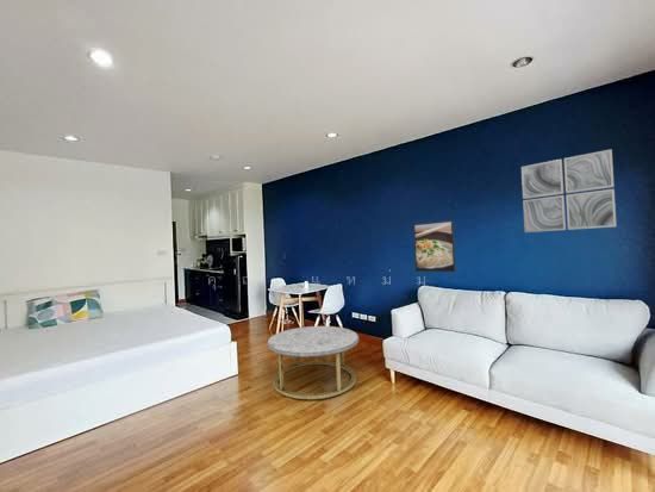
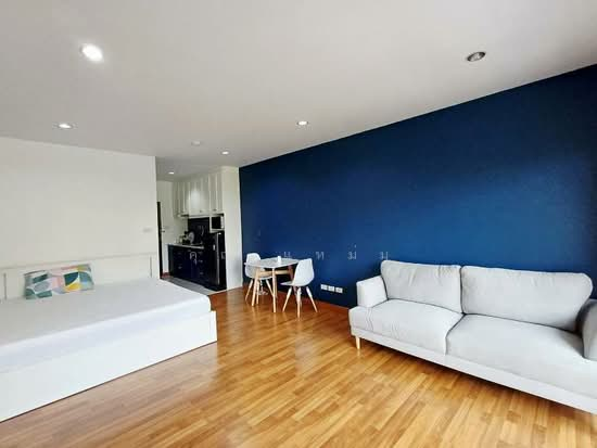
- coffee table (313, 356)
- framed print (433, 247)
- wall art (563, 195)
